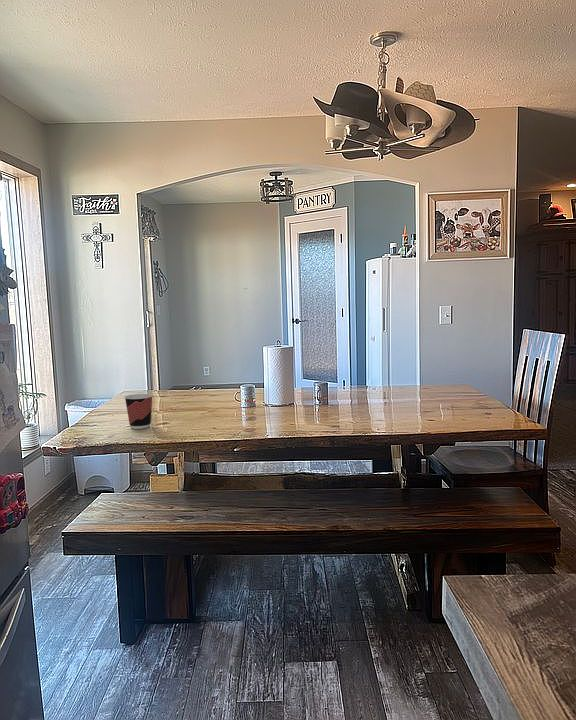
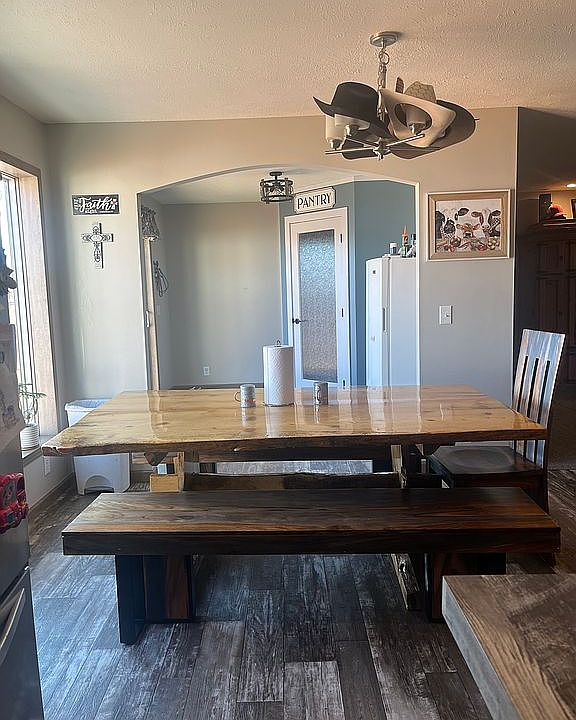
- cup (139, 411)
